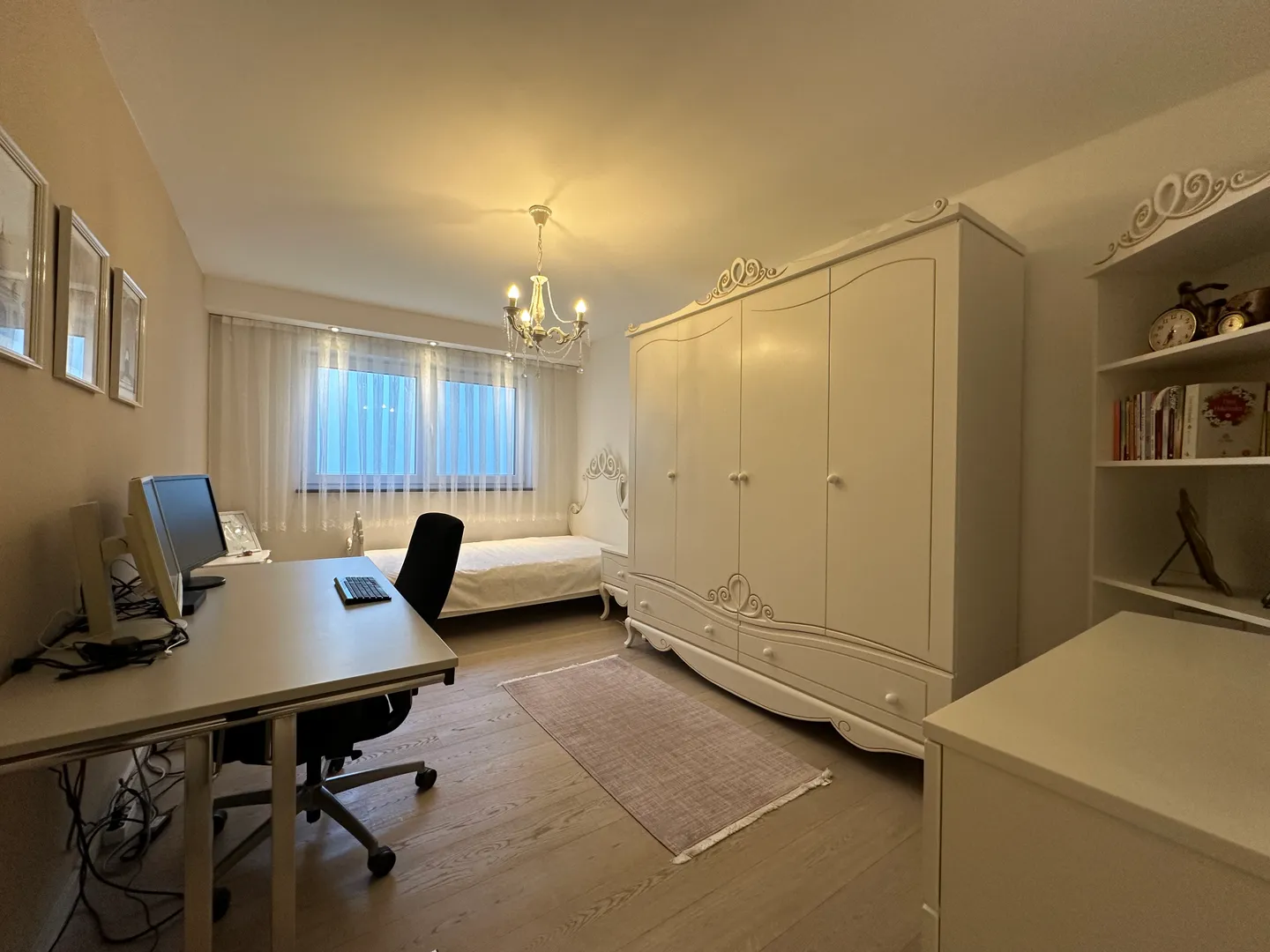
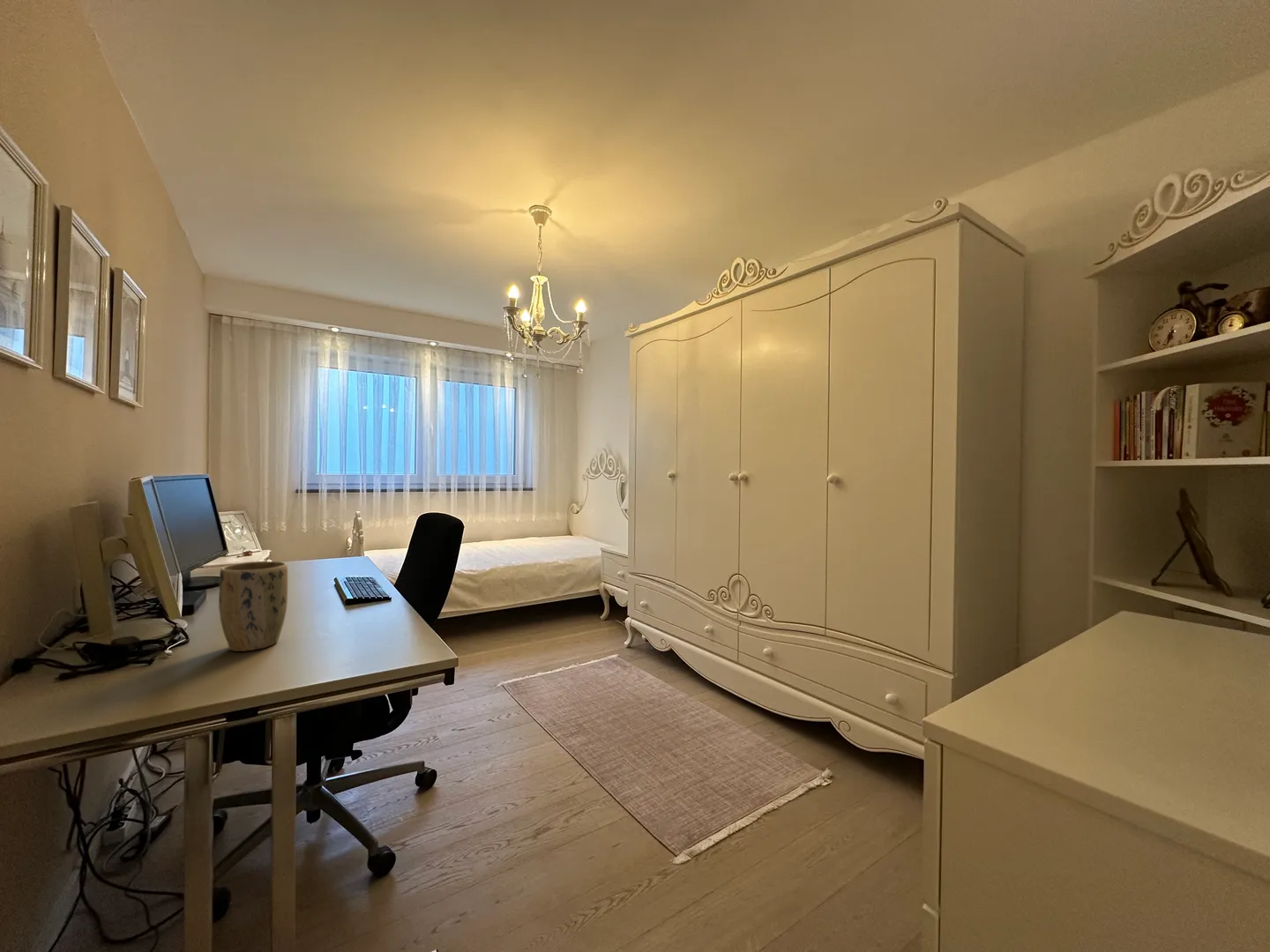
+ plant pot (254, 605)
